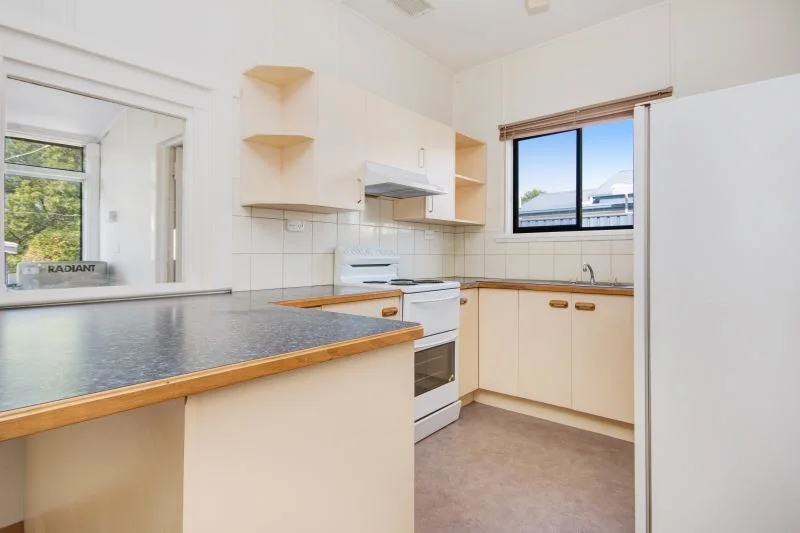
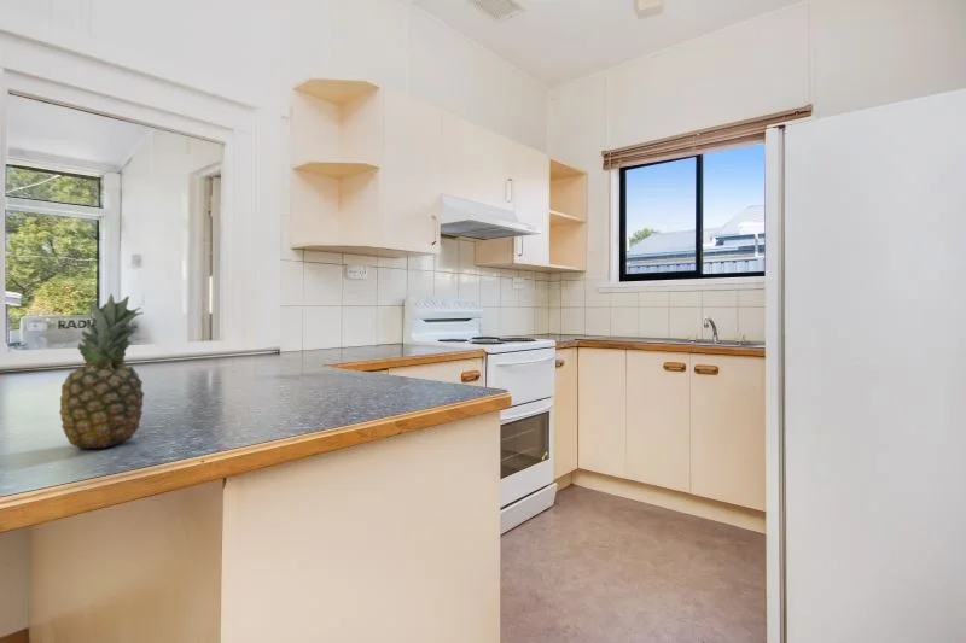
+ fruit (104, 368)
